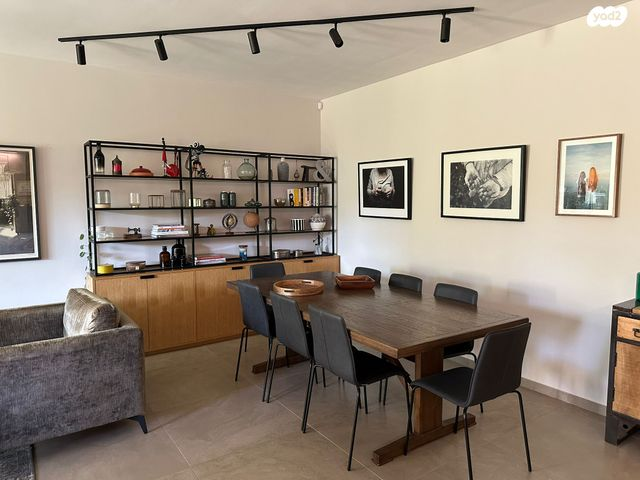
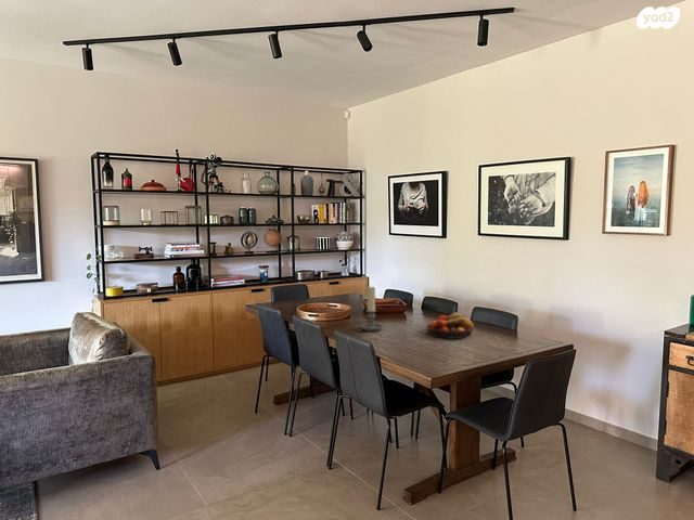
+ candle holder (369, 308)
+ fruit bowl (449, 324)
